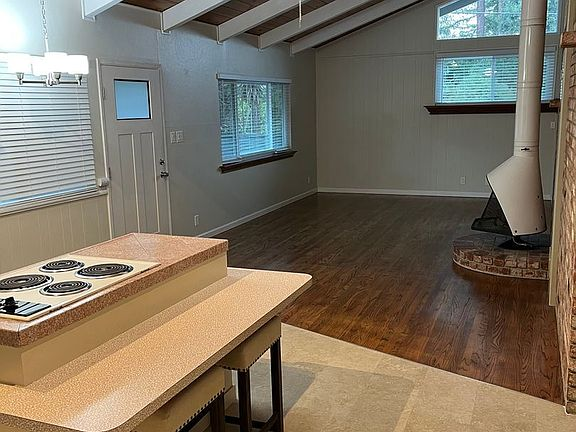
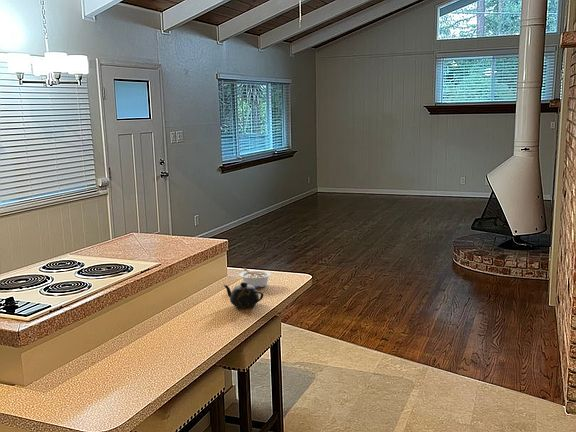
+ teapot (243, 293)
+ legume (254, 278)
